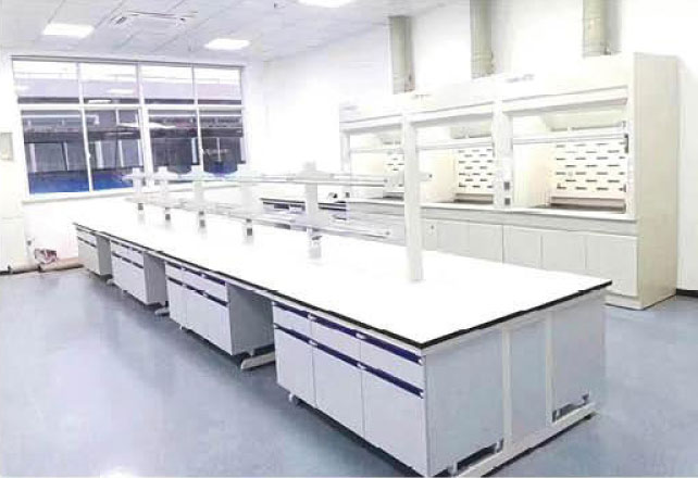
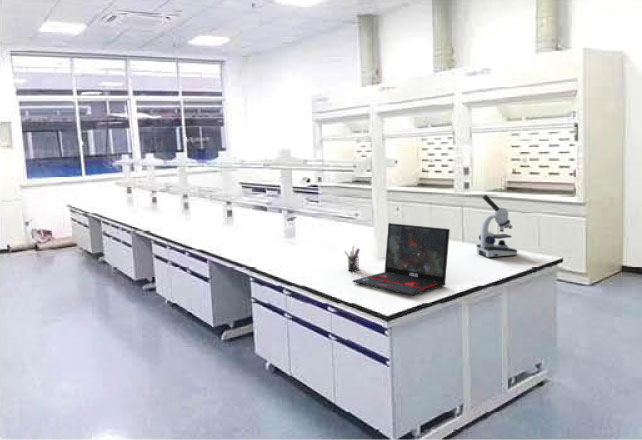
+ microscope (498, 224)
+ pen holder (352, 258)
+ laptop (399, 256)
